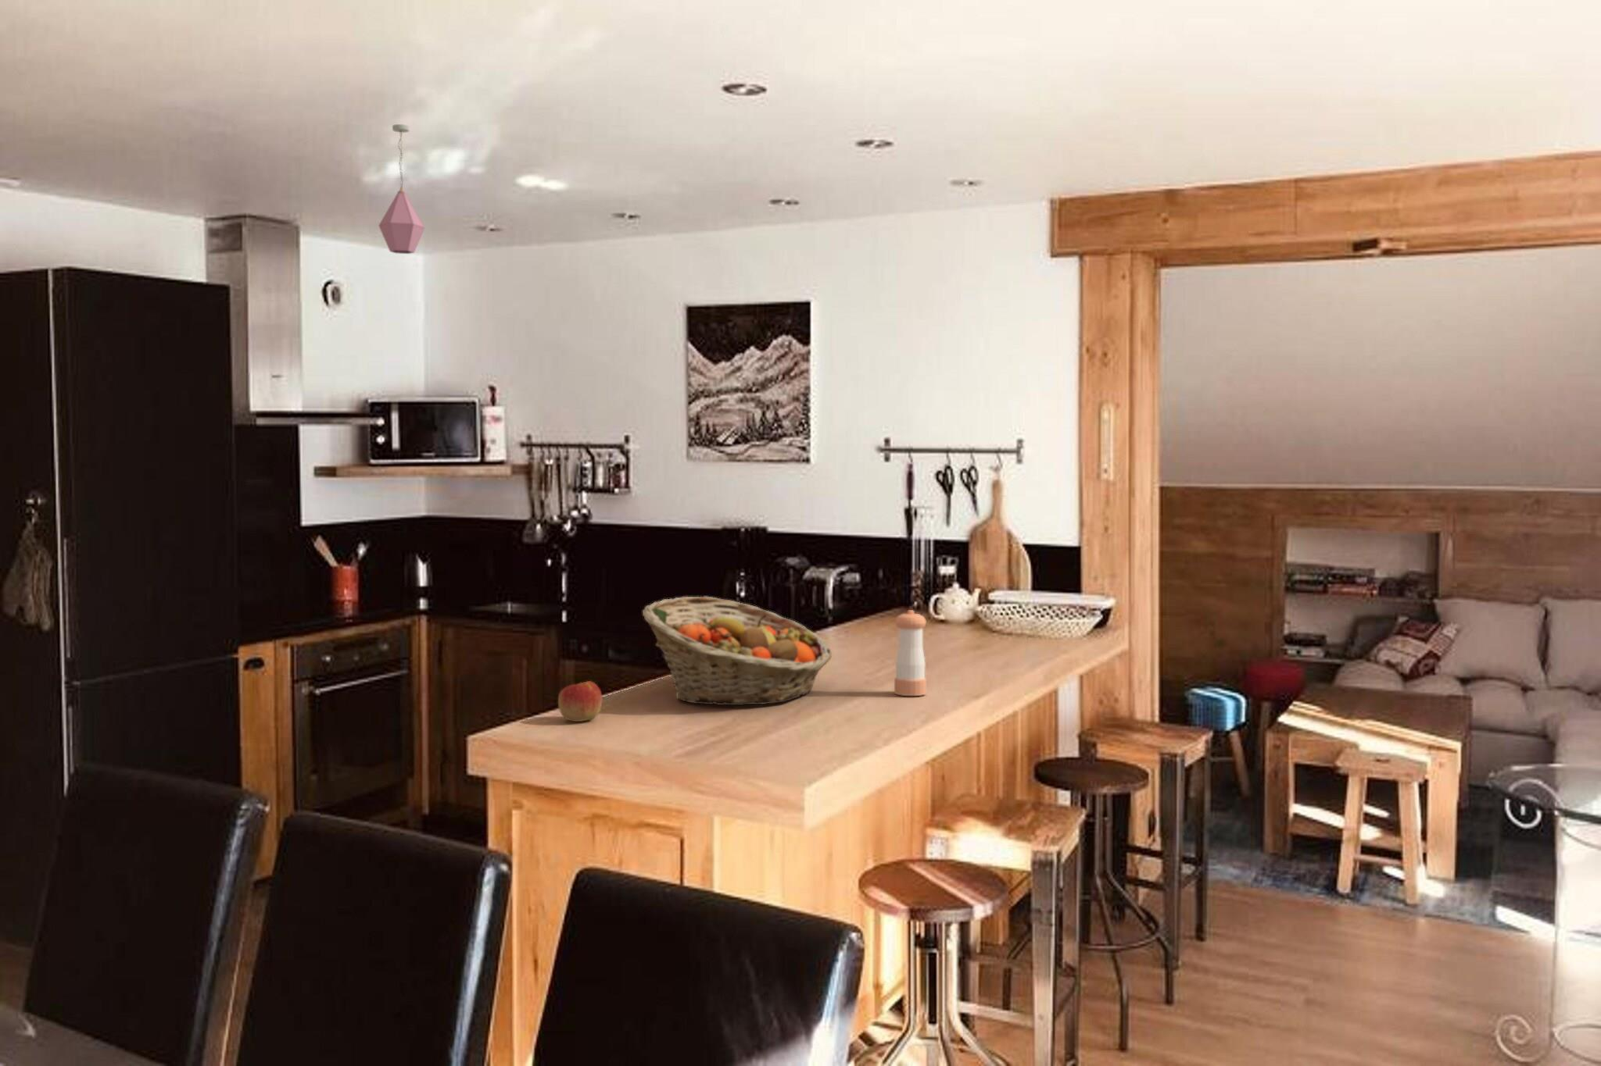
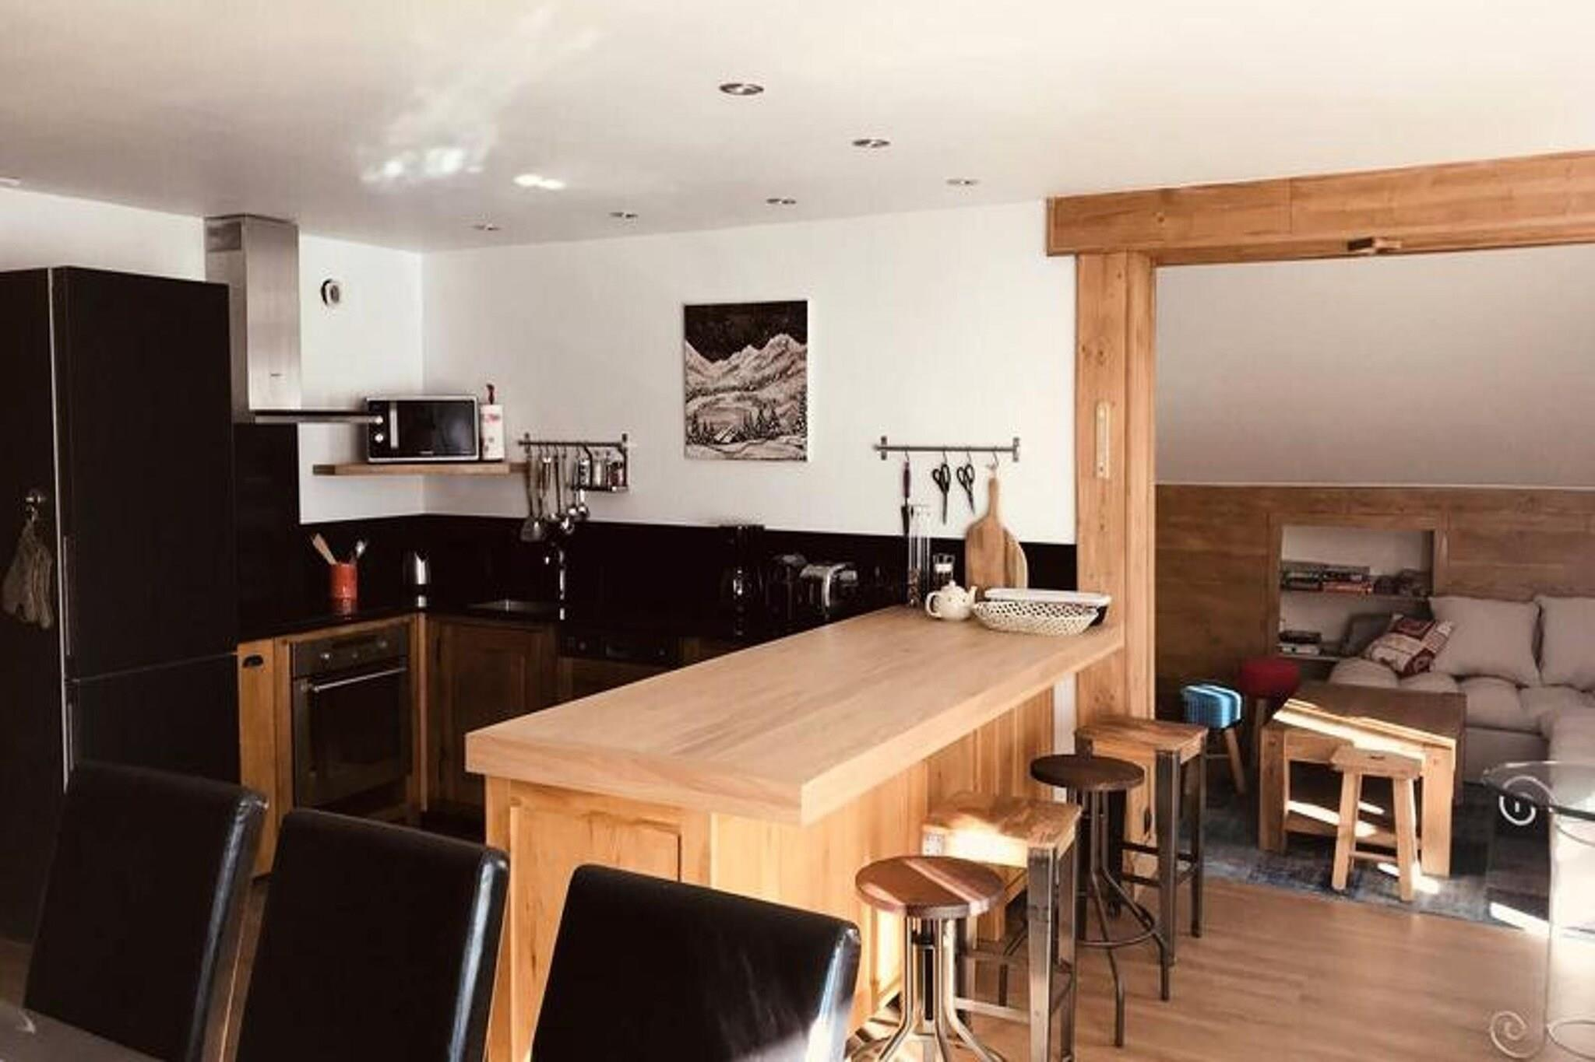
- pepper shaker (909, 651)
- pendant light (401, 189)
- fruit basket (737, 647)
- apple (580, 701)
